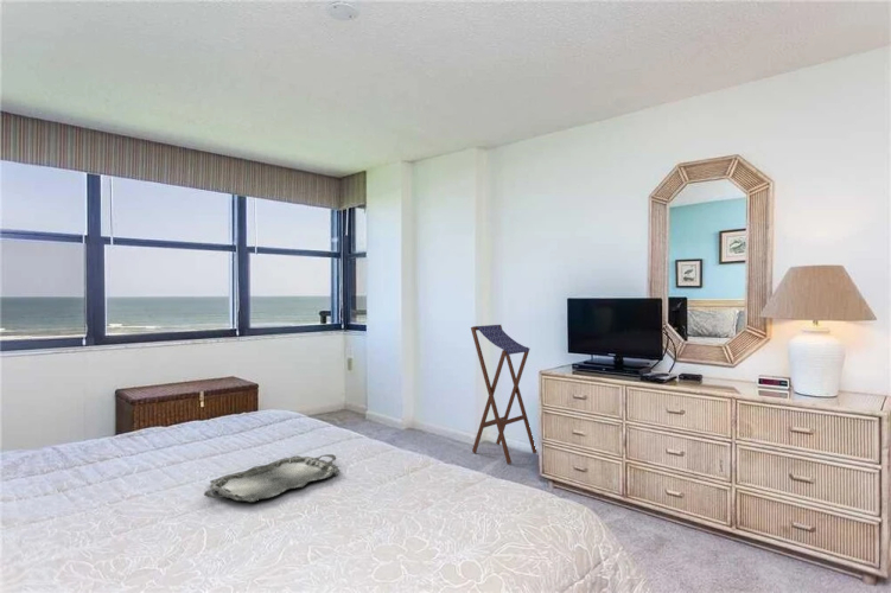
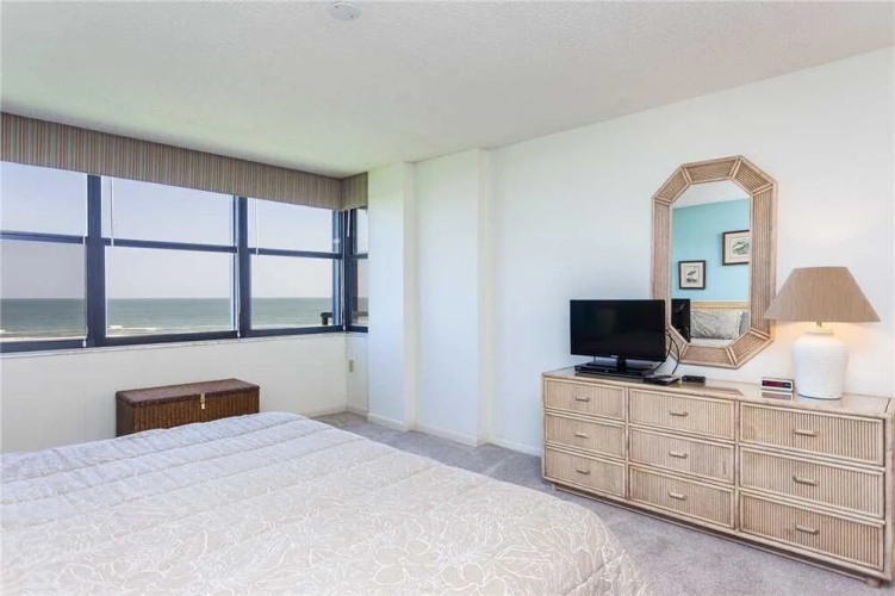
- serving tray (276, 476)
- stool (495, 388)
